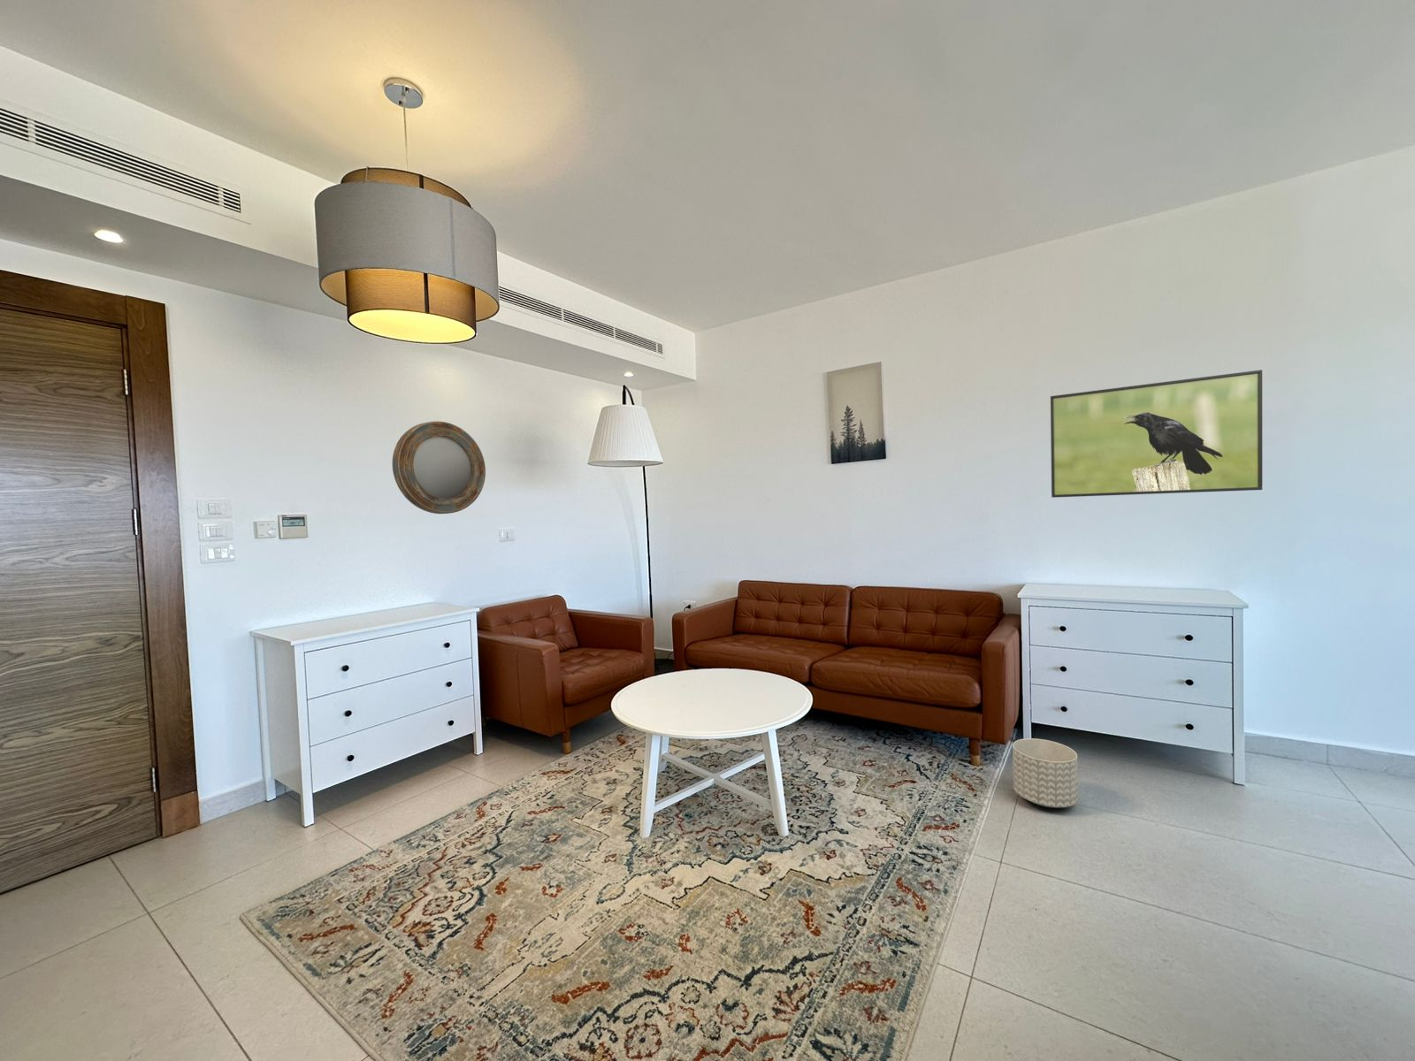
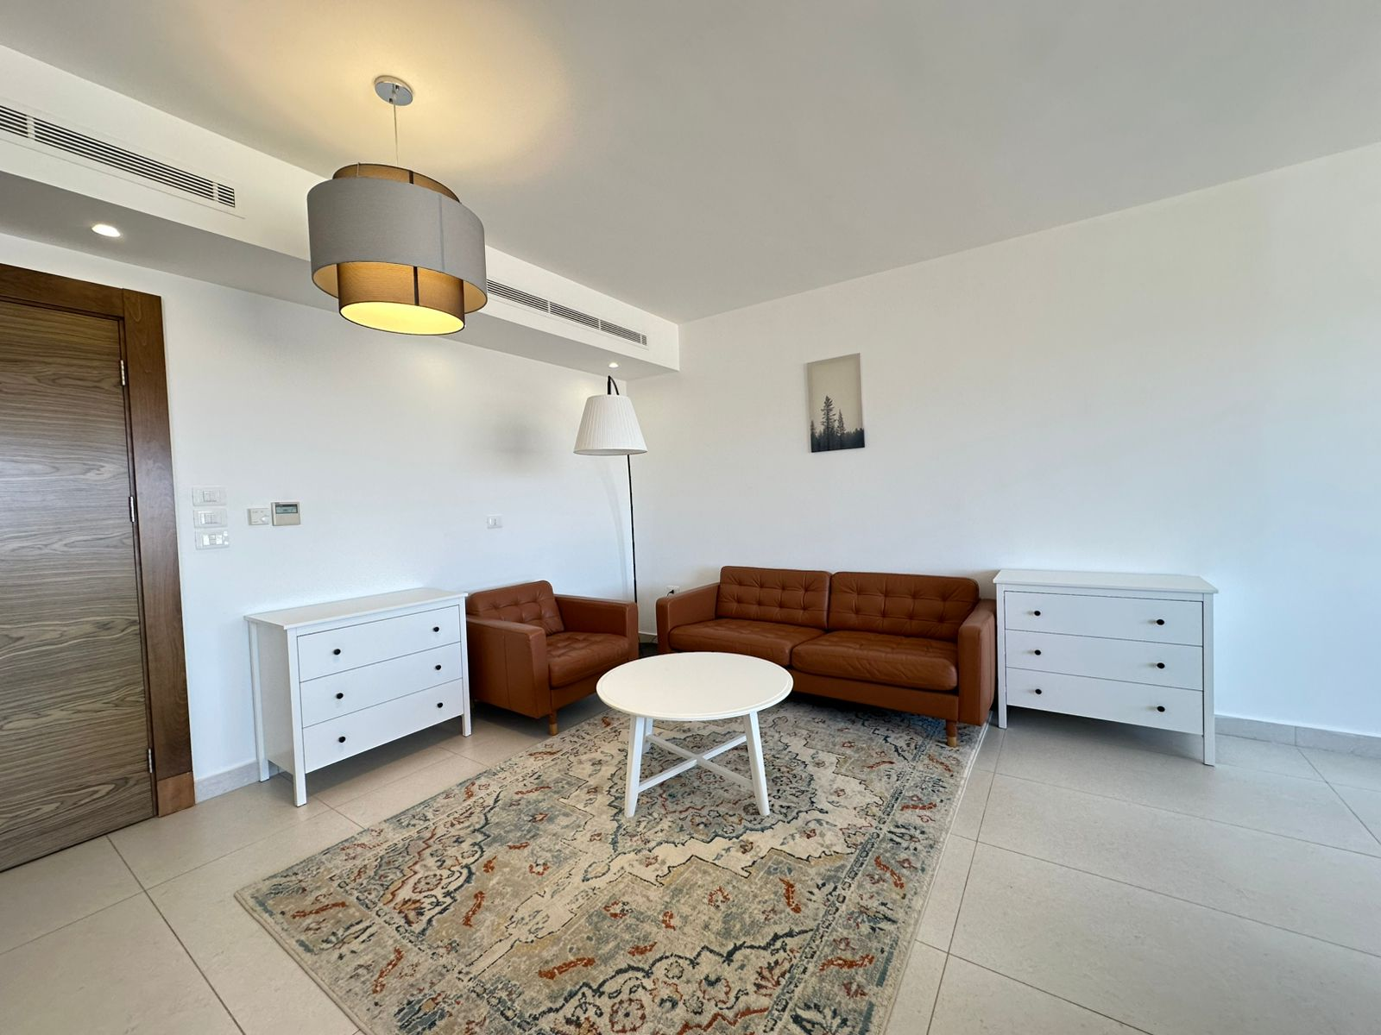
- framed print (1146, 438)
- planter (1044, 776)
- home mirror (442, 468)
